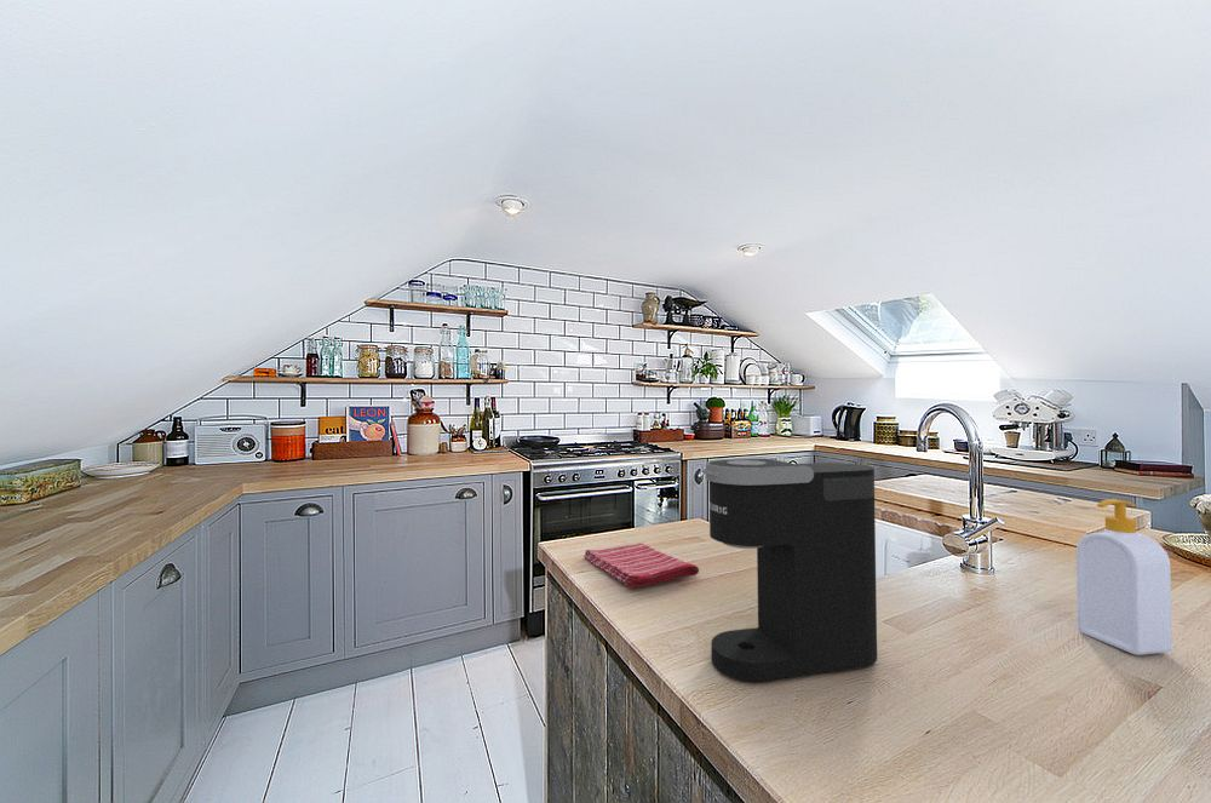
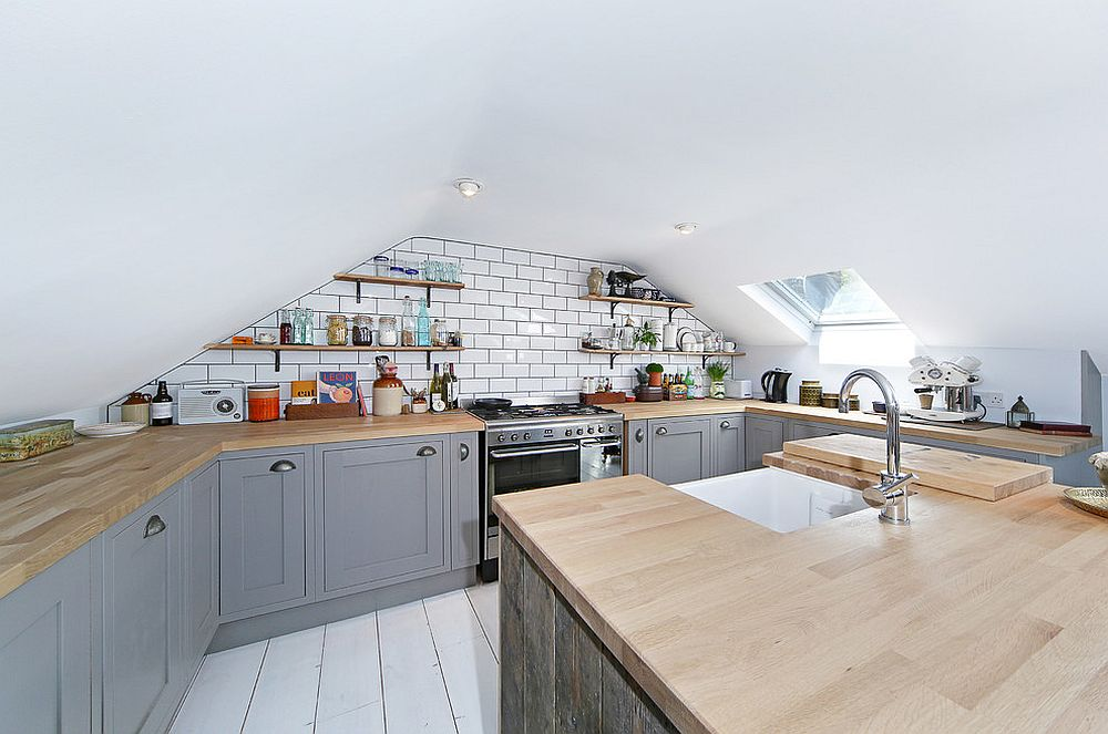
- coffee maker (791, 560)
- dish towel (638, 561)
- soap bottle (1119, 570)
